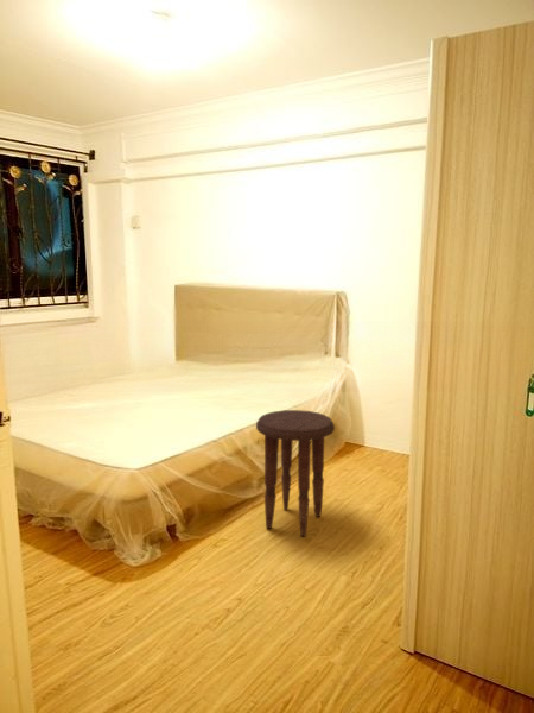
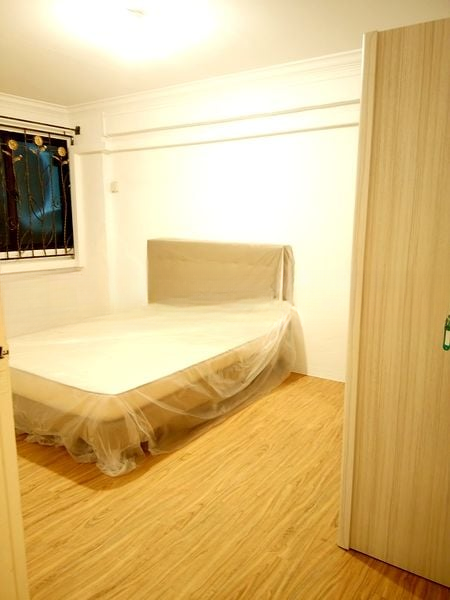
- side table (298, 471)
